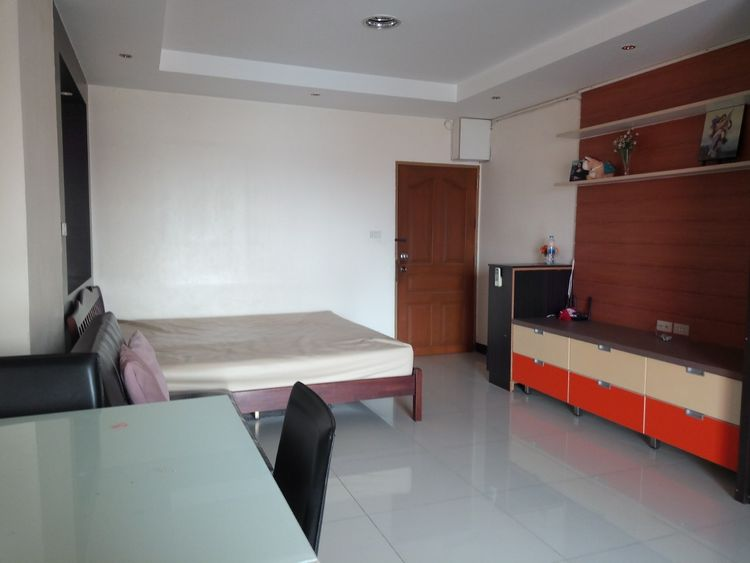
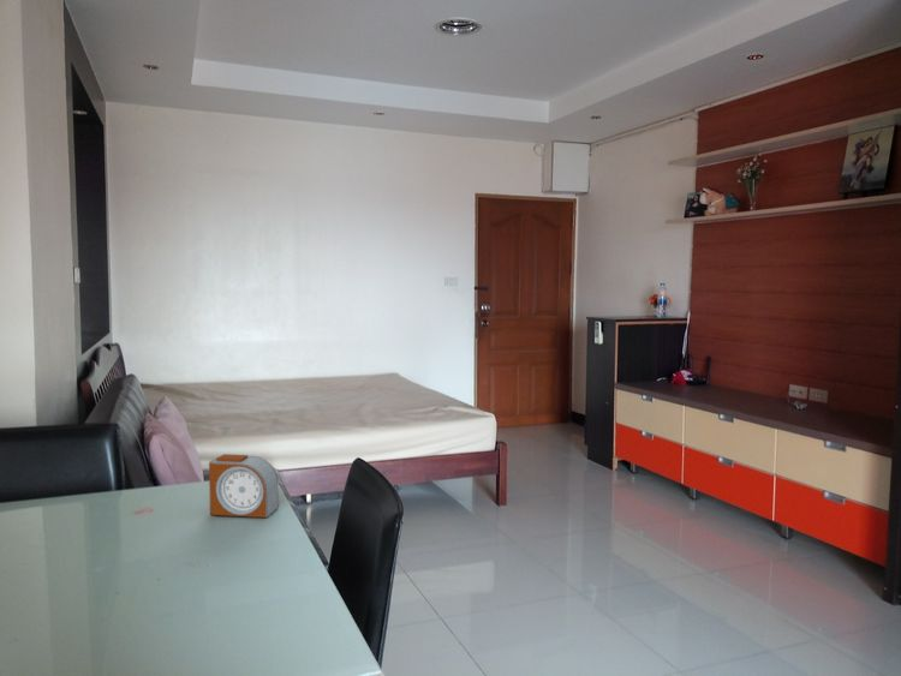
+ alarm clock (243, 484)
